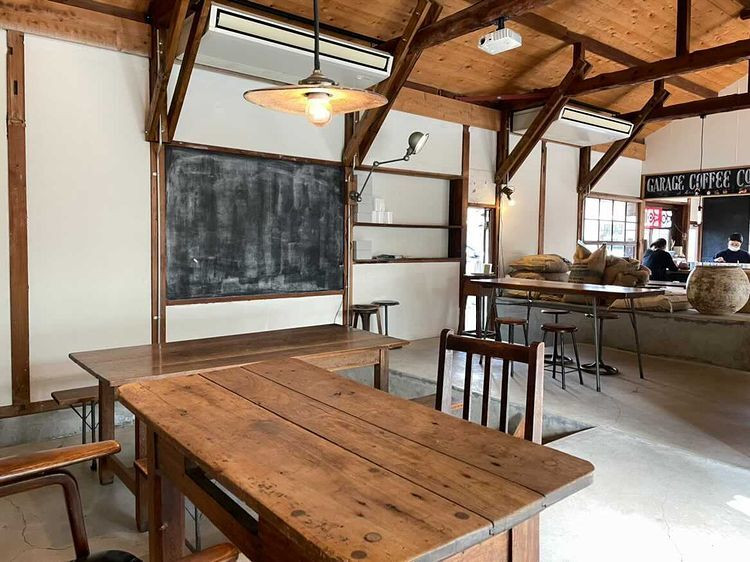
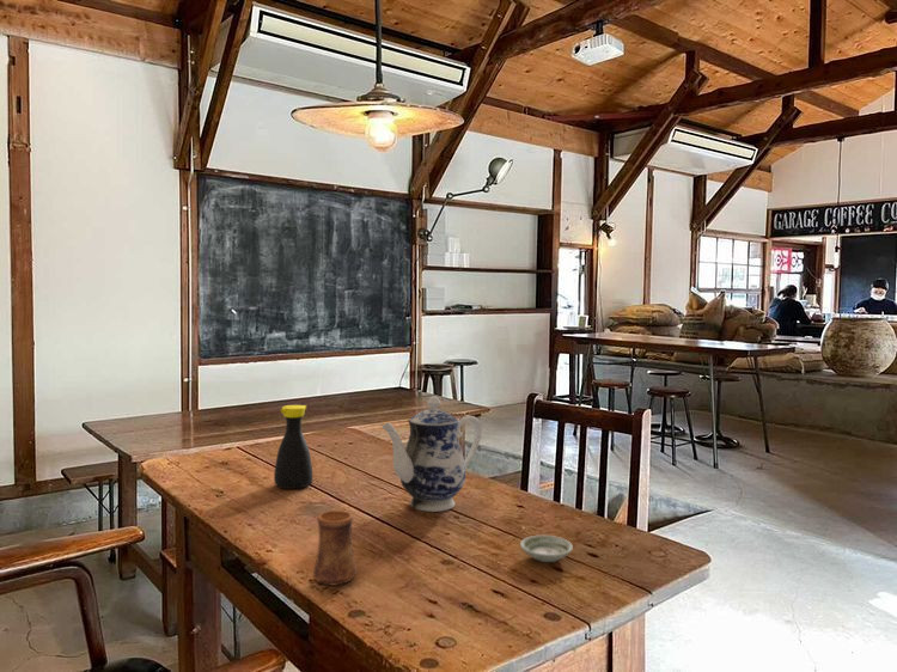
+ saucer (545, 550)
+ teapot (433, 451)
+ cup (335, 546)
+ bottle (293, 445)
